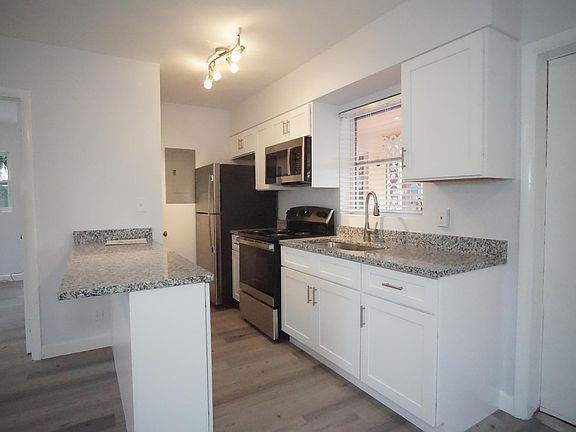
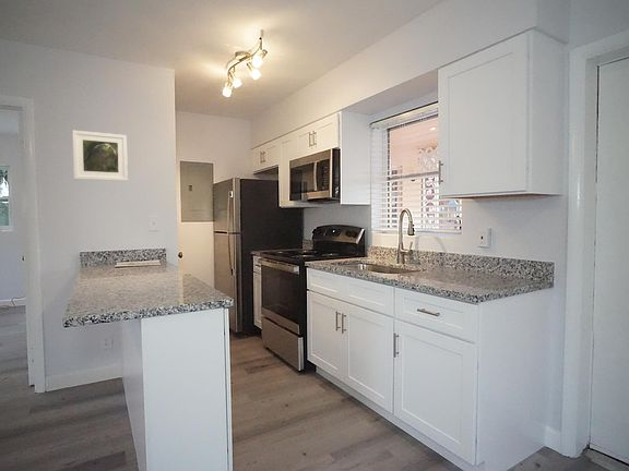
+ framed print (100, 156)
